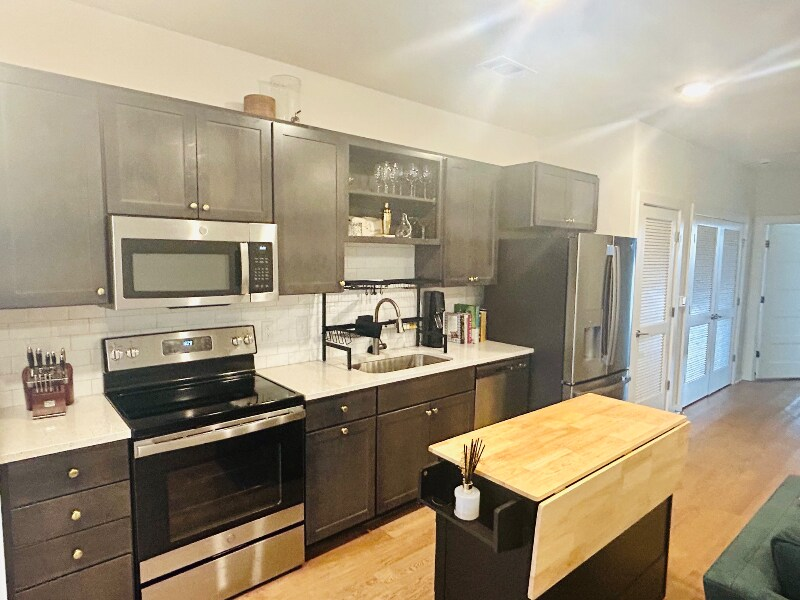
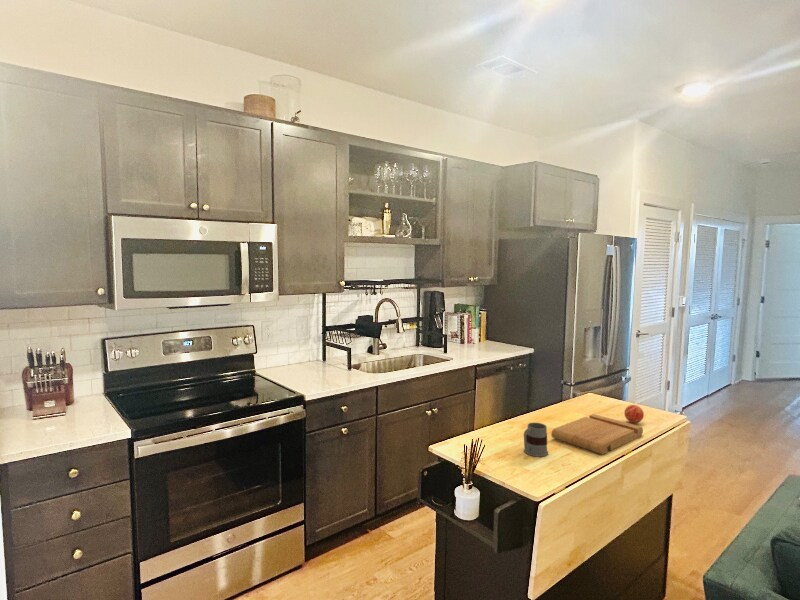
+ mug (534, 439)
+ apple (634, 413)
+ cutting board (597, 432)
